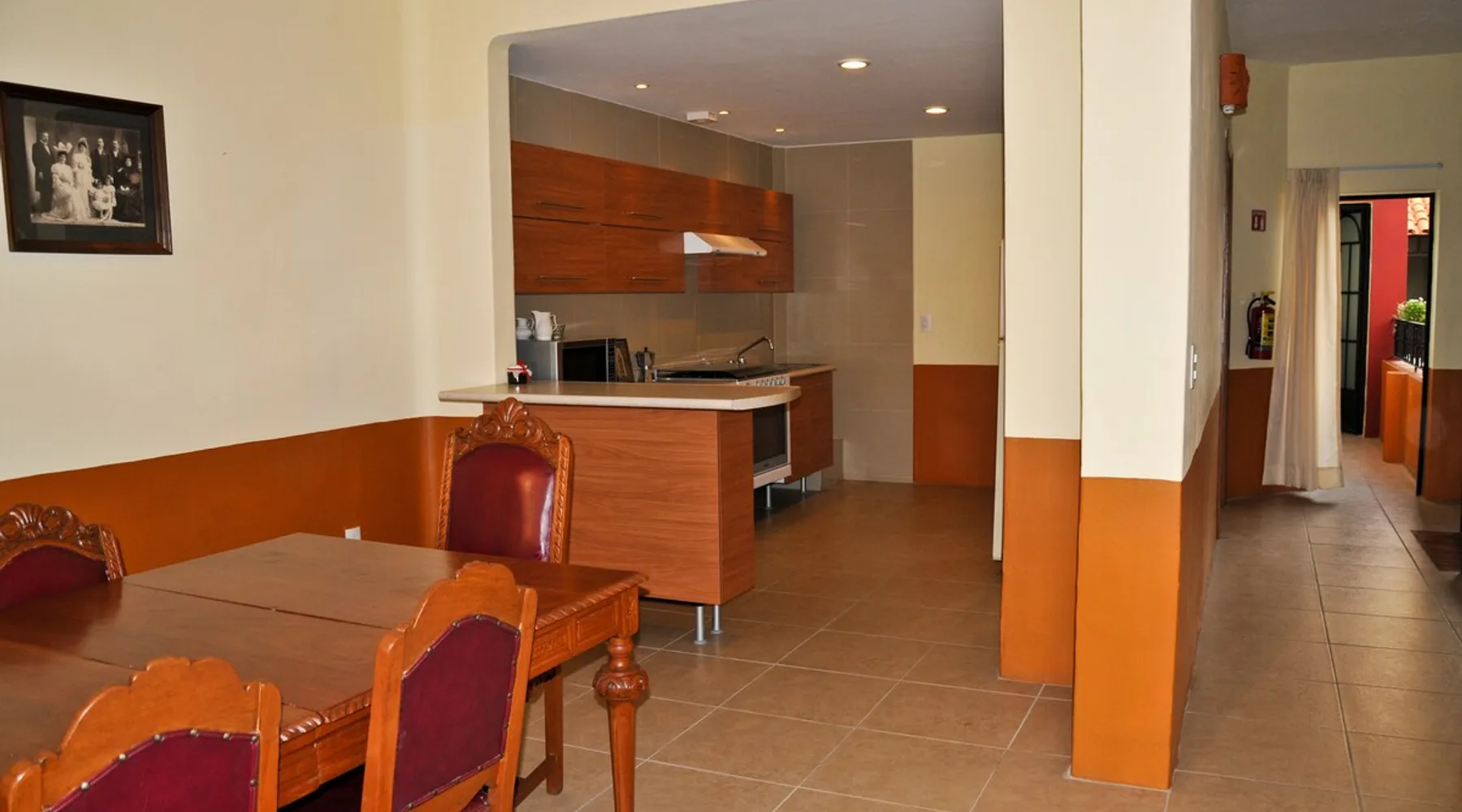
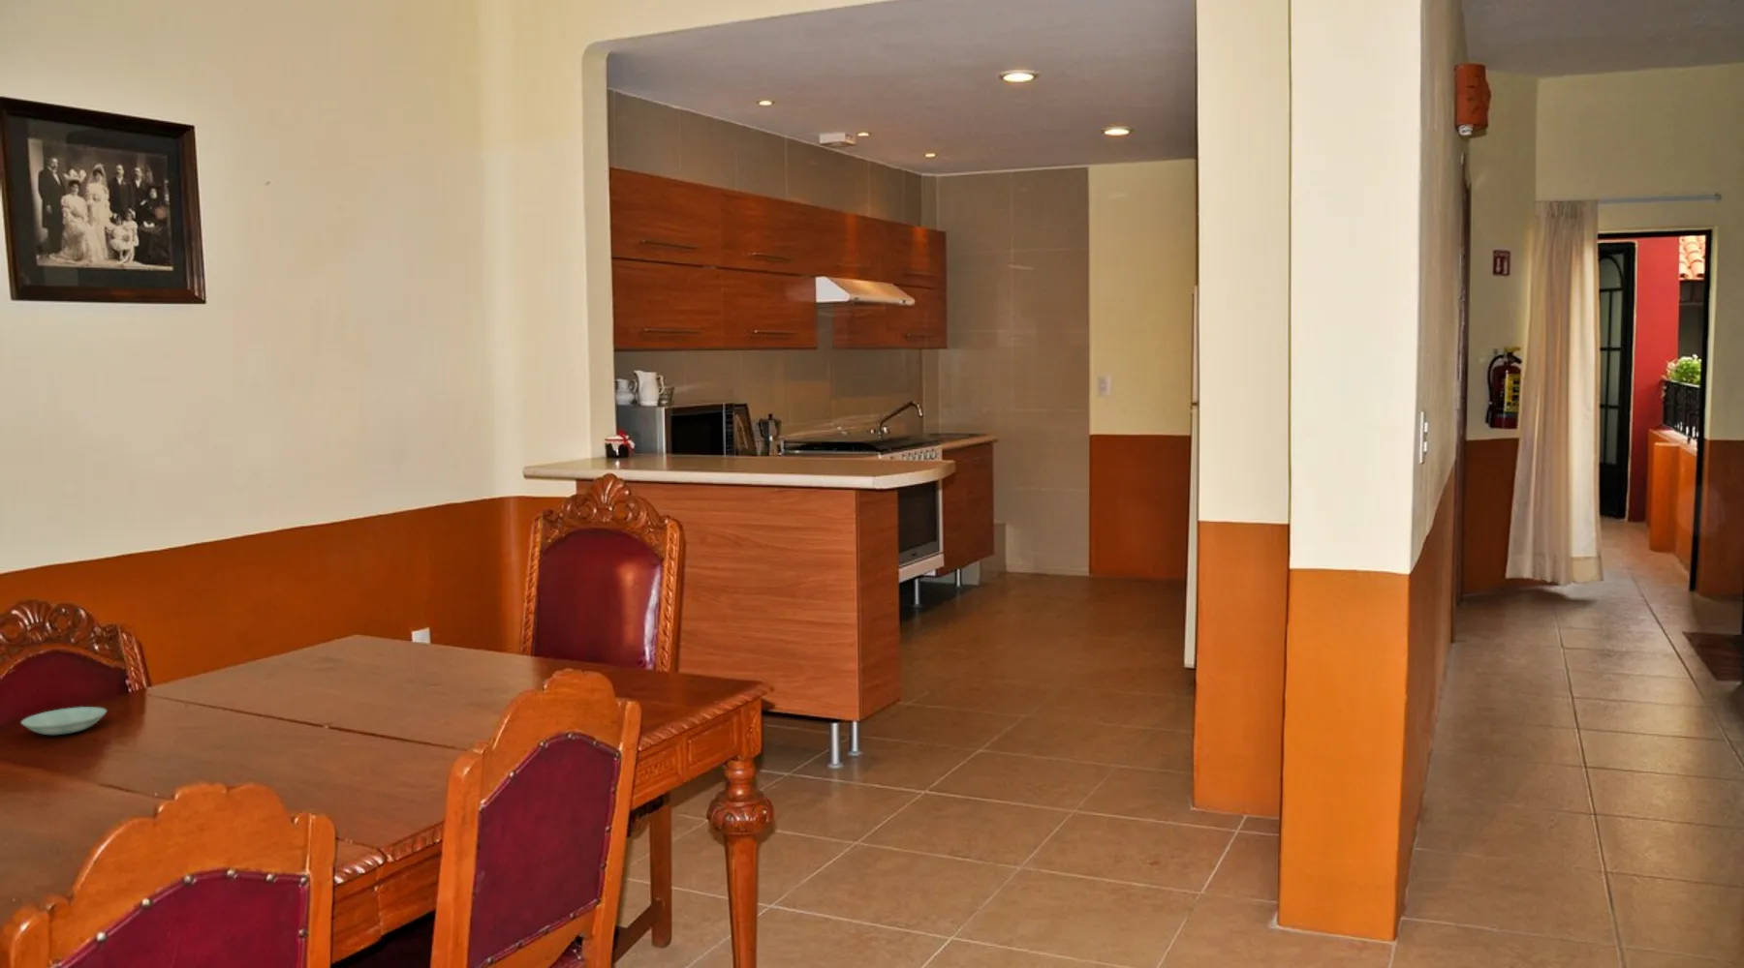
+ saucer (64, 722)
